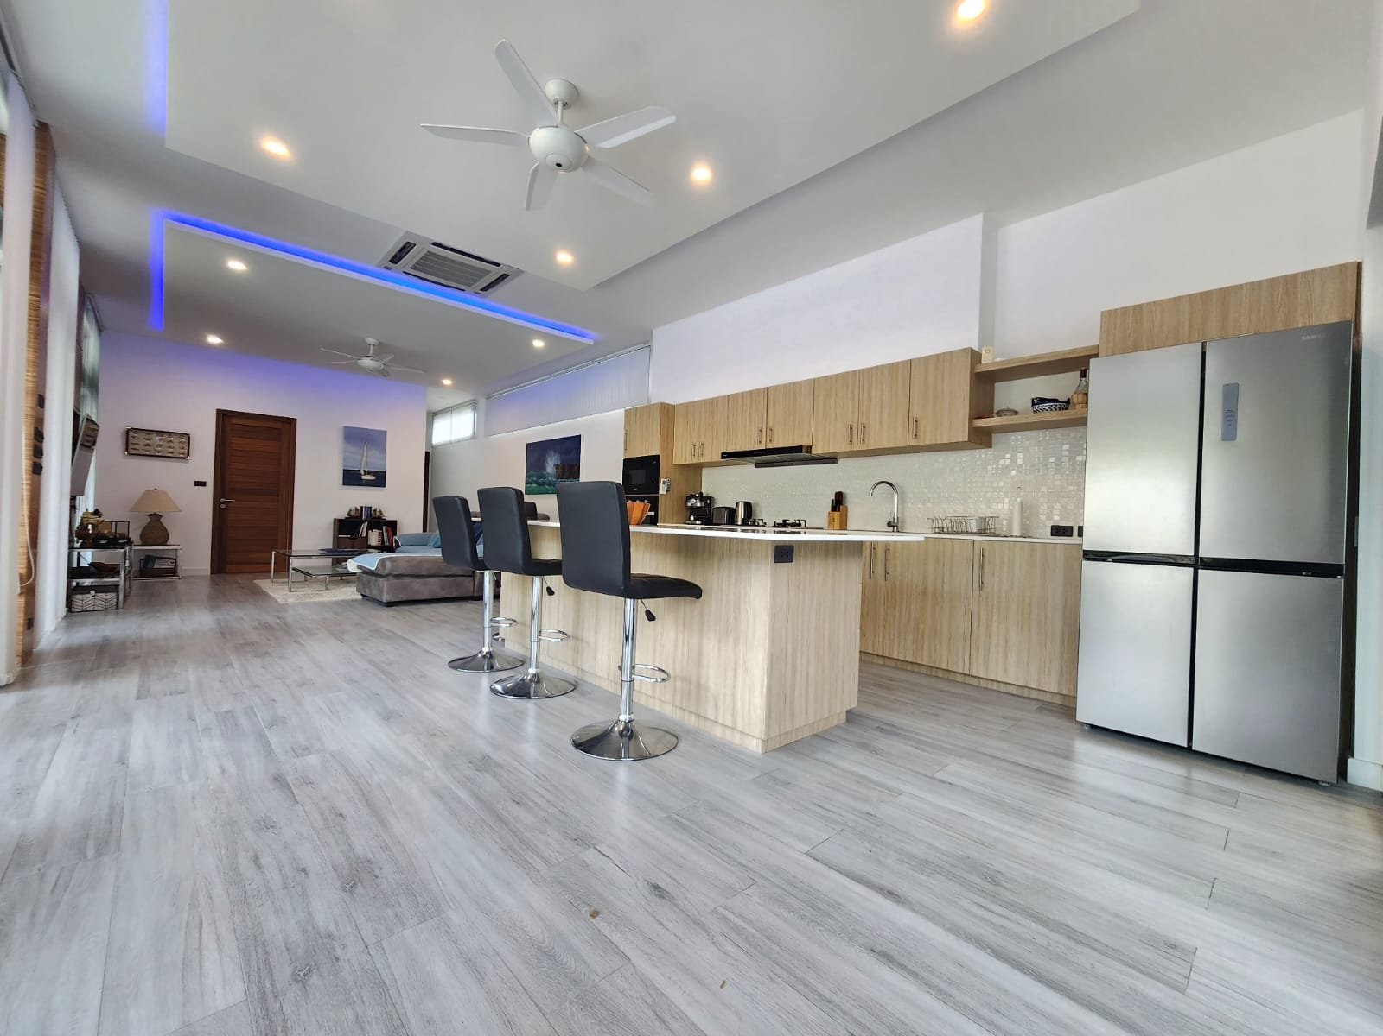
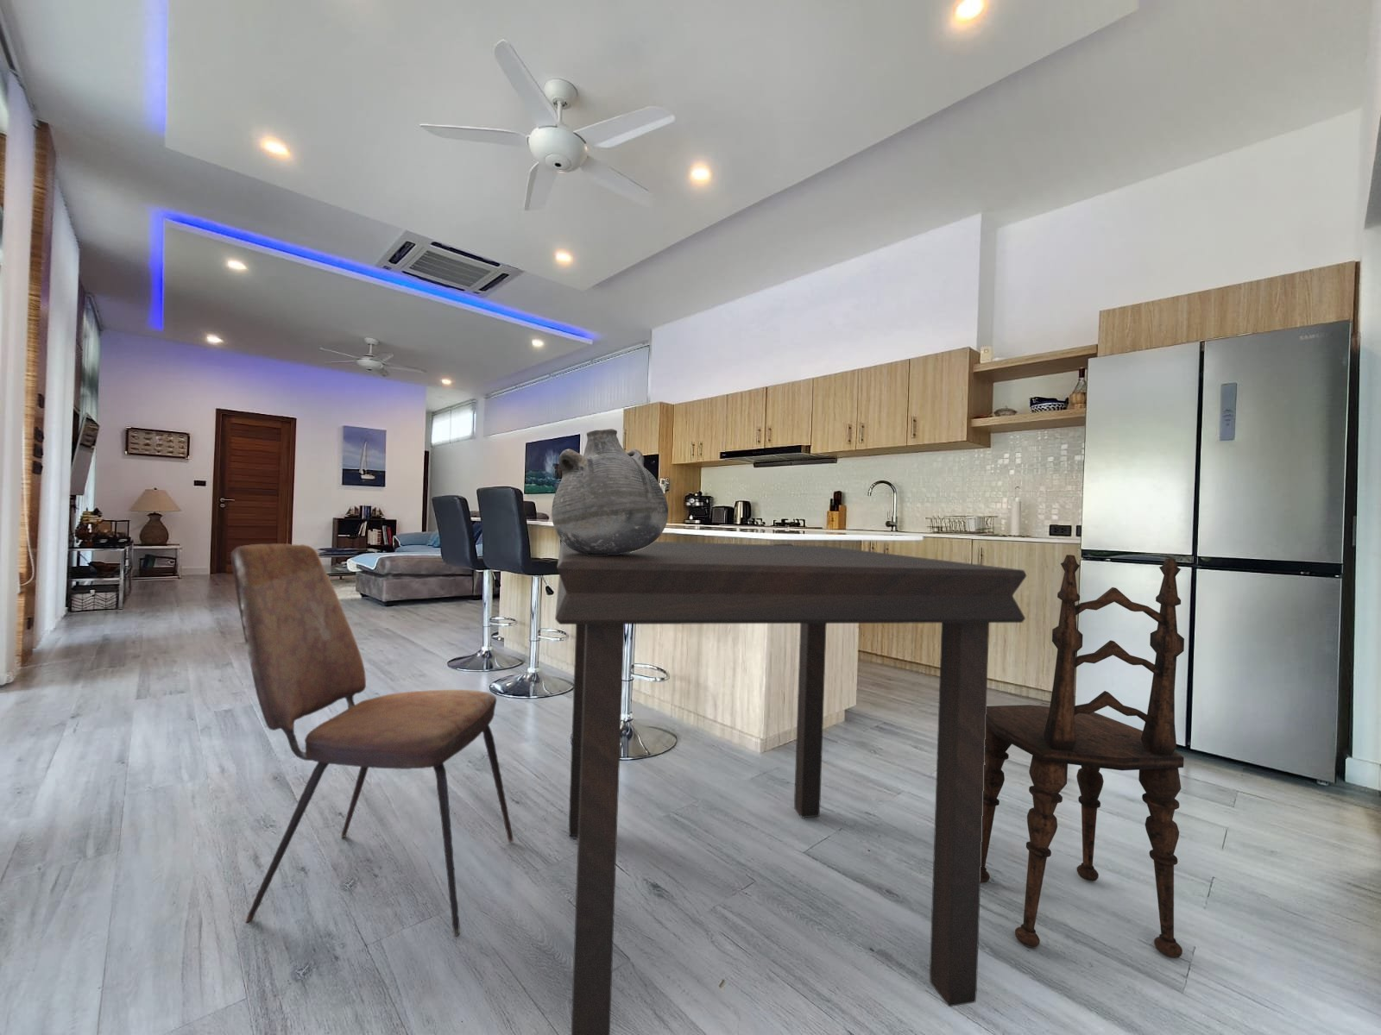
+ vase (614, 491)
+ dining chair (378, 711)
+ dining chair (1070, 733)
+ dining table (797, 722)
